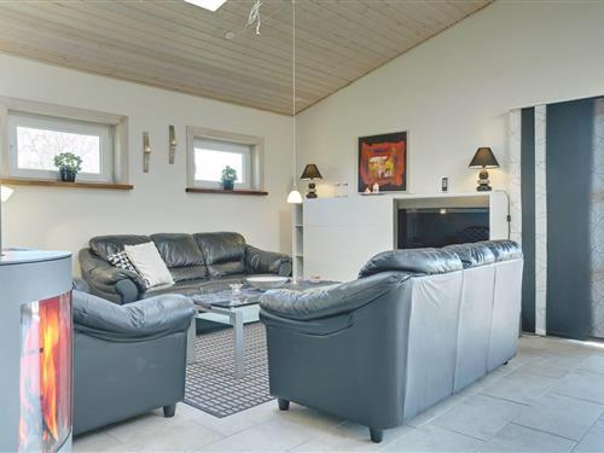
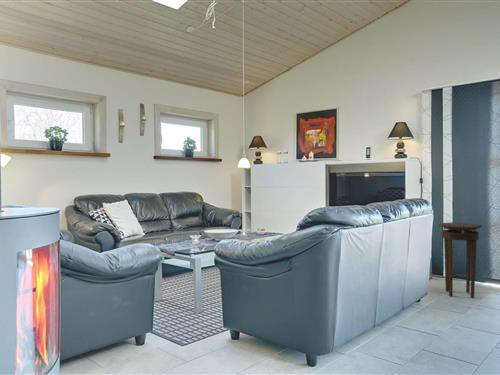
+ stool (466, 259)
